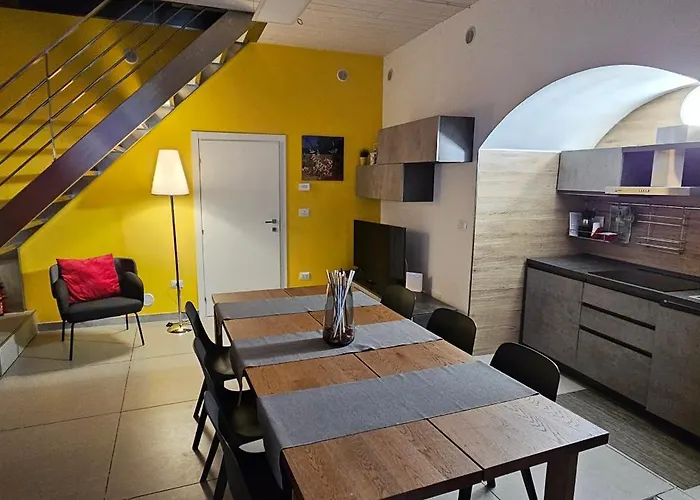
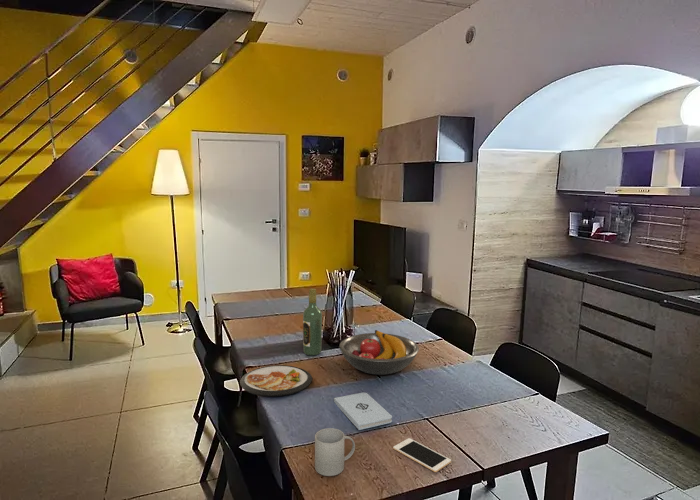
+ mug (335, 450)
+ dish (276, 377)
+ cell phone (421, 454)
+ fruit bowl (378, 353)
+ wine bottle (312, 321)
+ notepad (362, 409)
